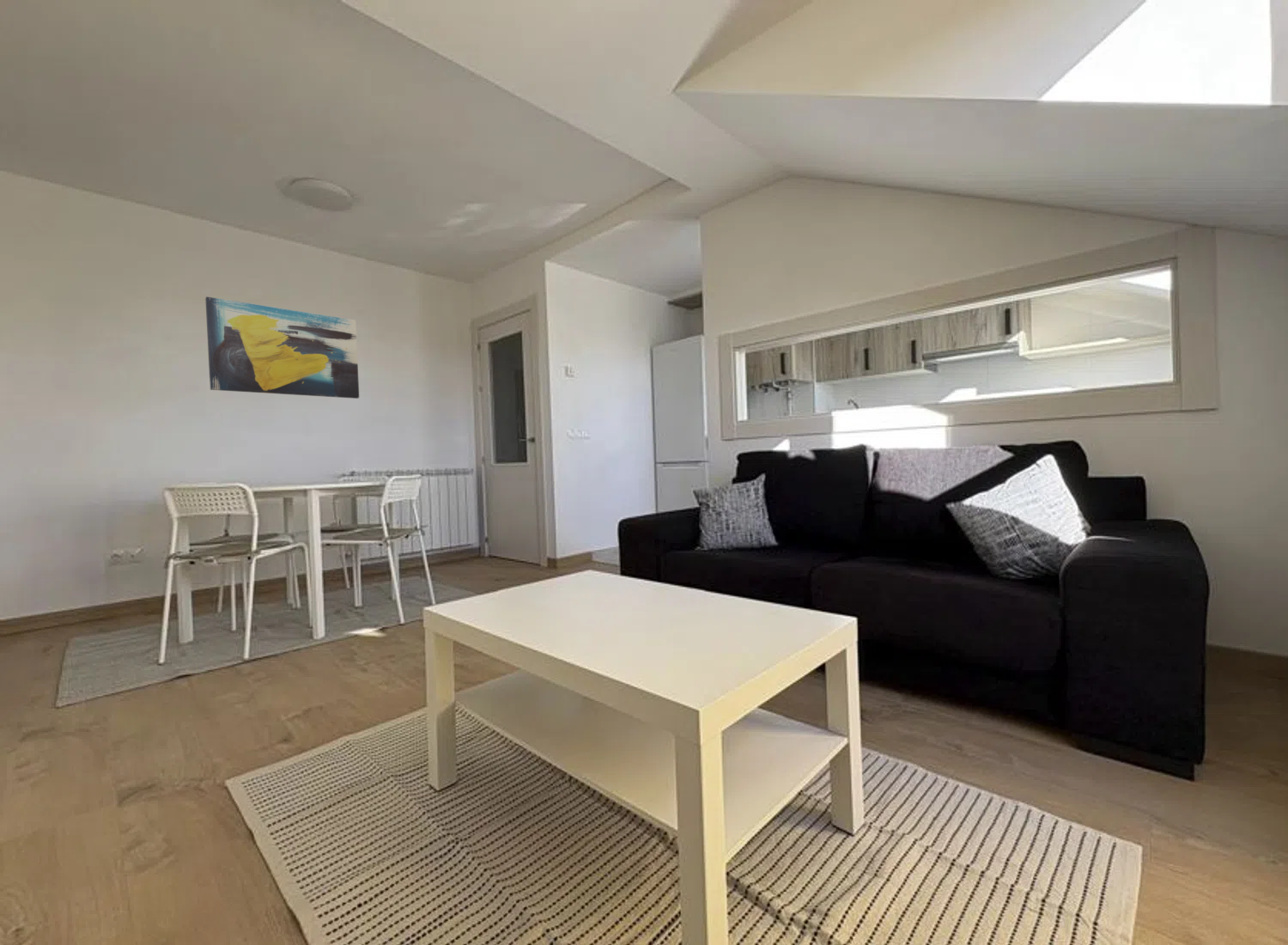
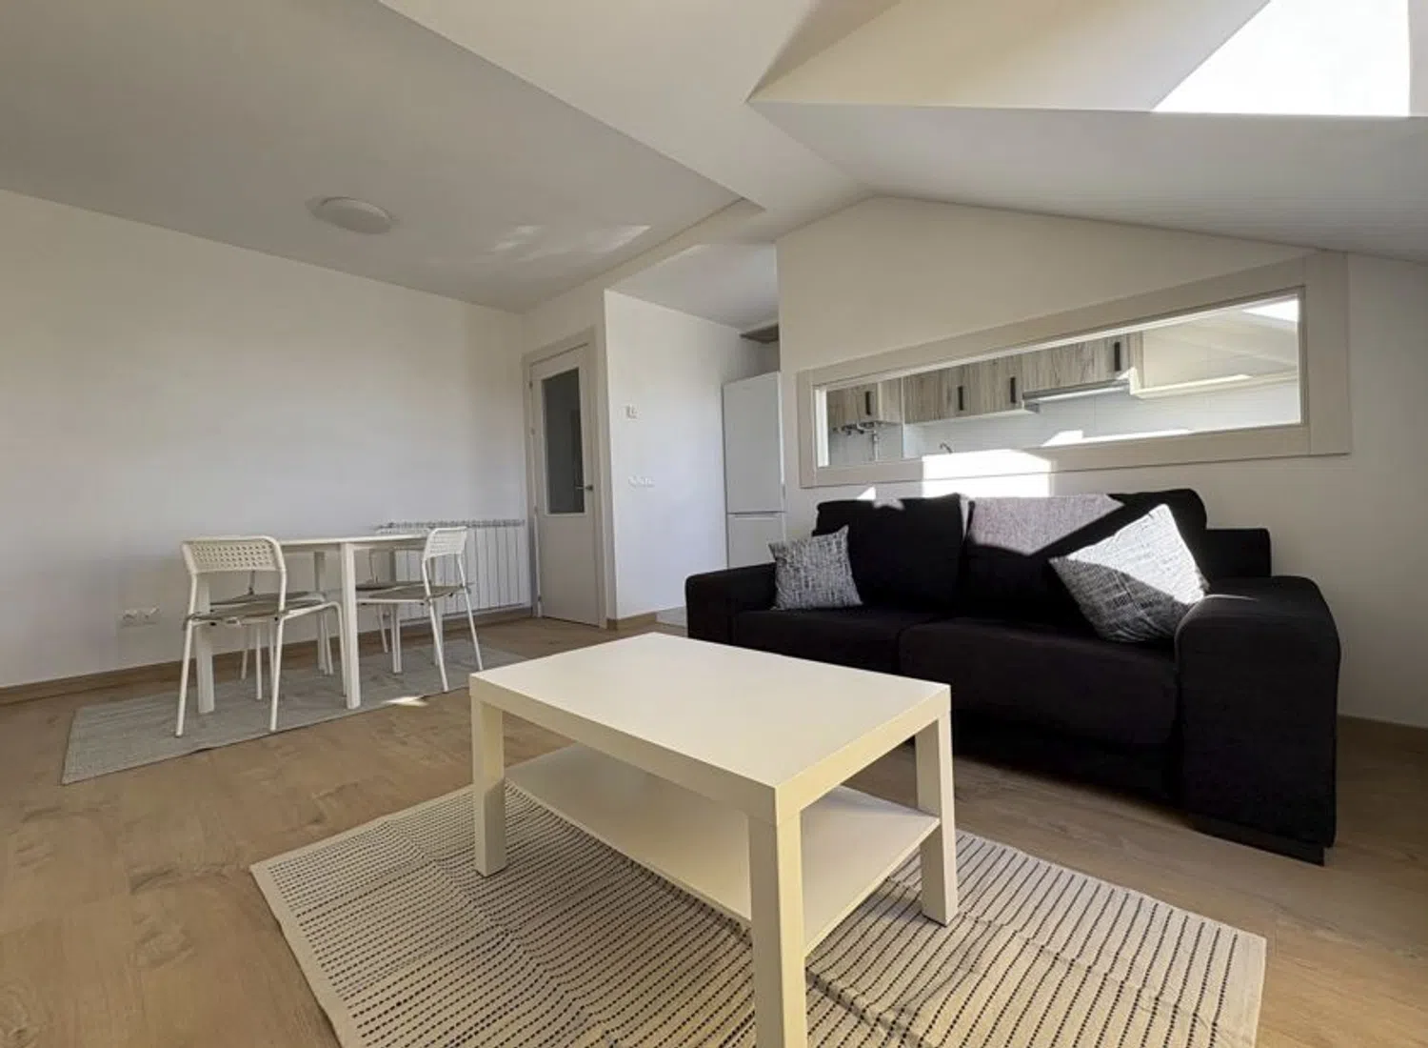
- wall art (289, 351)
